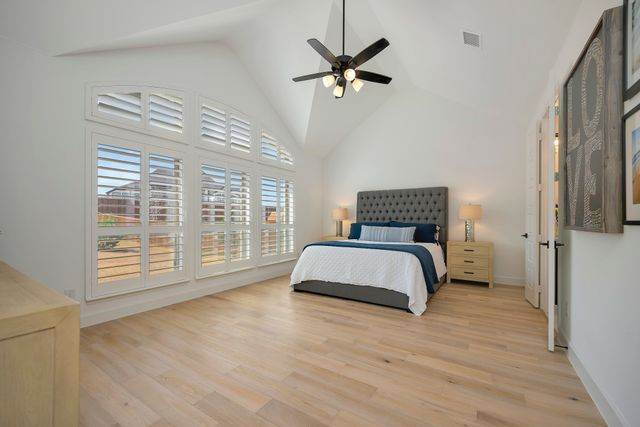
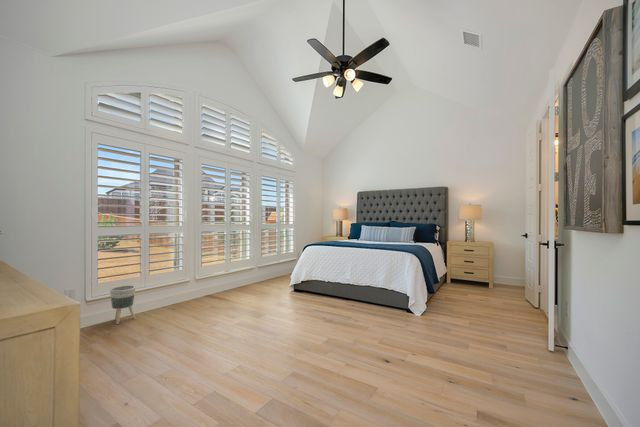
+ planter (122, 304)
